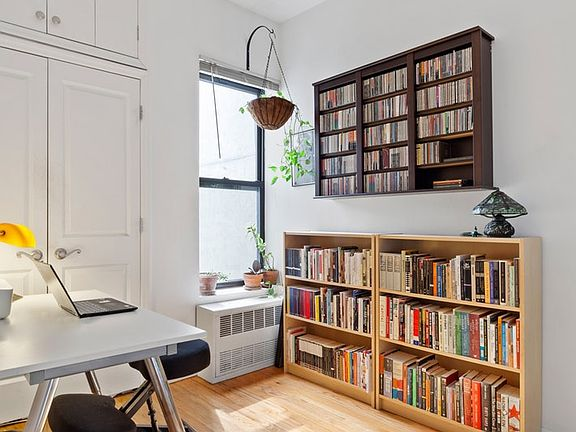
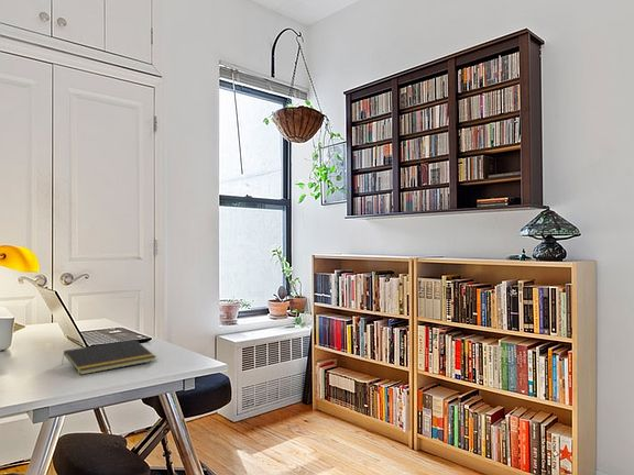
+ notepad (110, 355)
